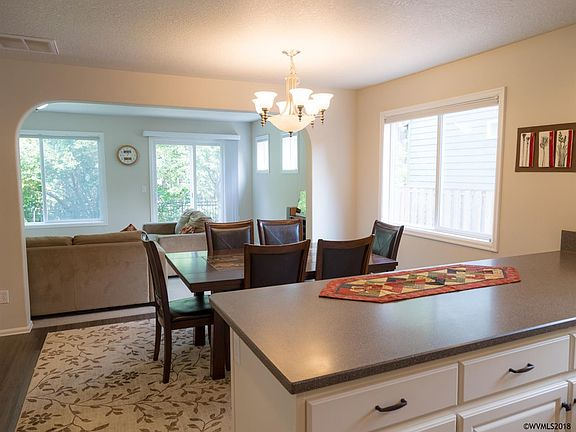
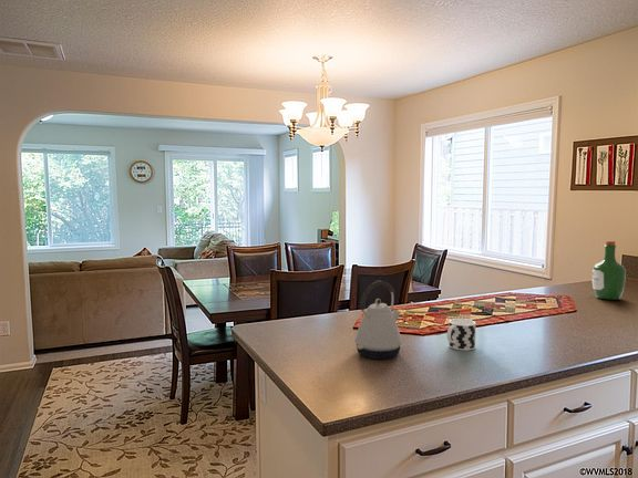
+ wine bottle (608, 269)
+ kettle (379, 316)
+ cup (459, 334)
